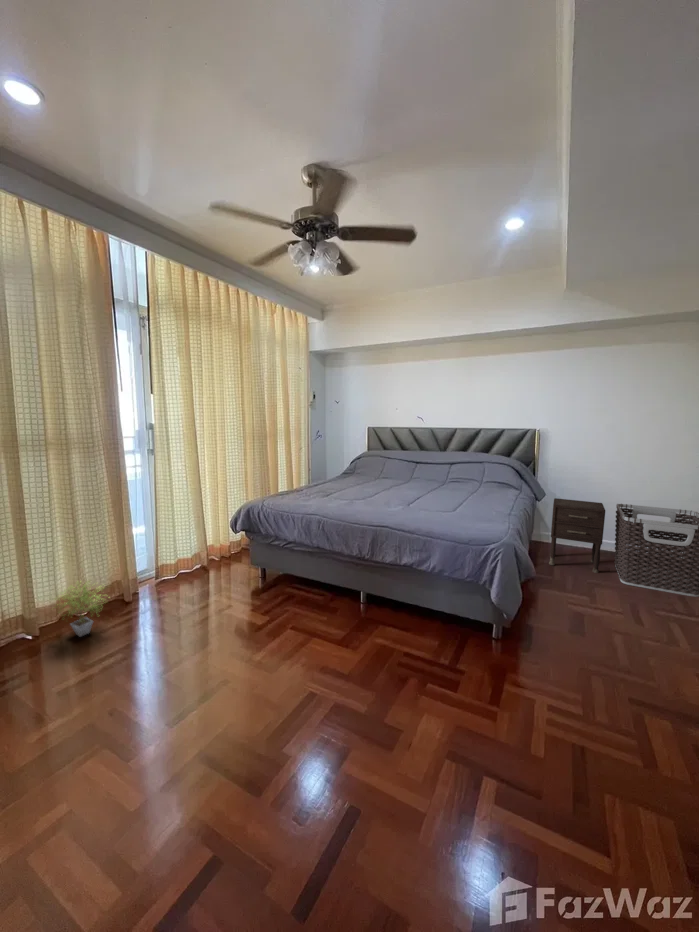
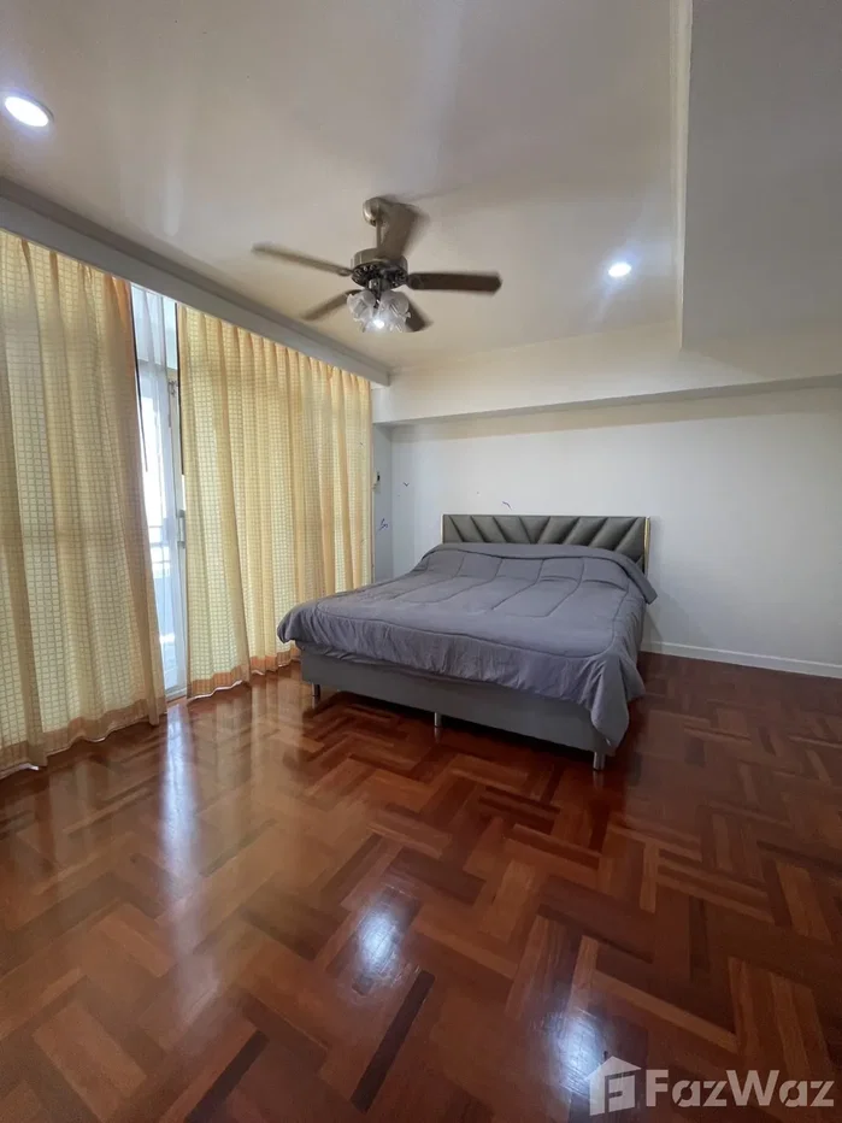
- nightstand (575, 534)
- potted plant (80, 605)
- clothes hamper (657, 546)
